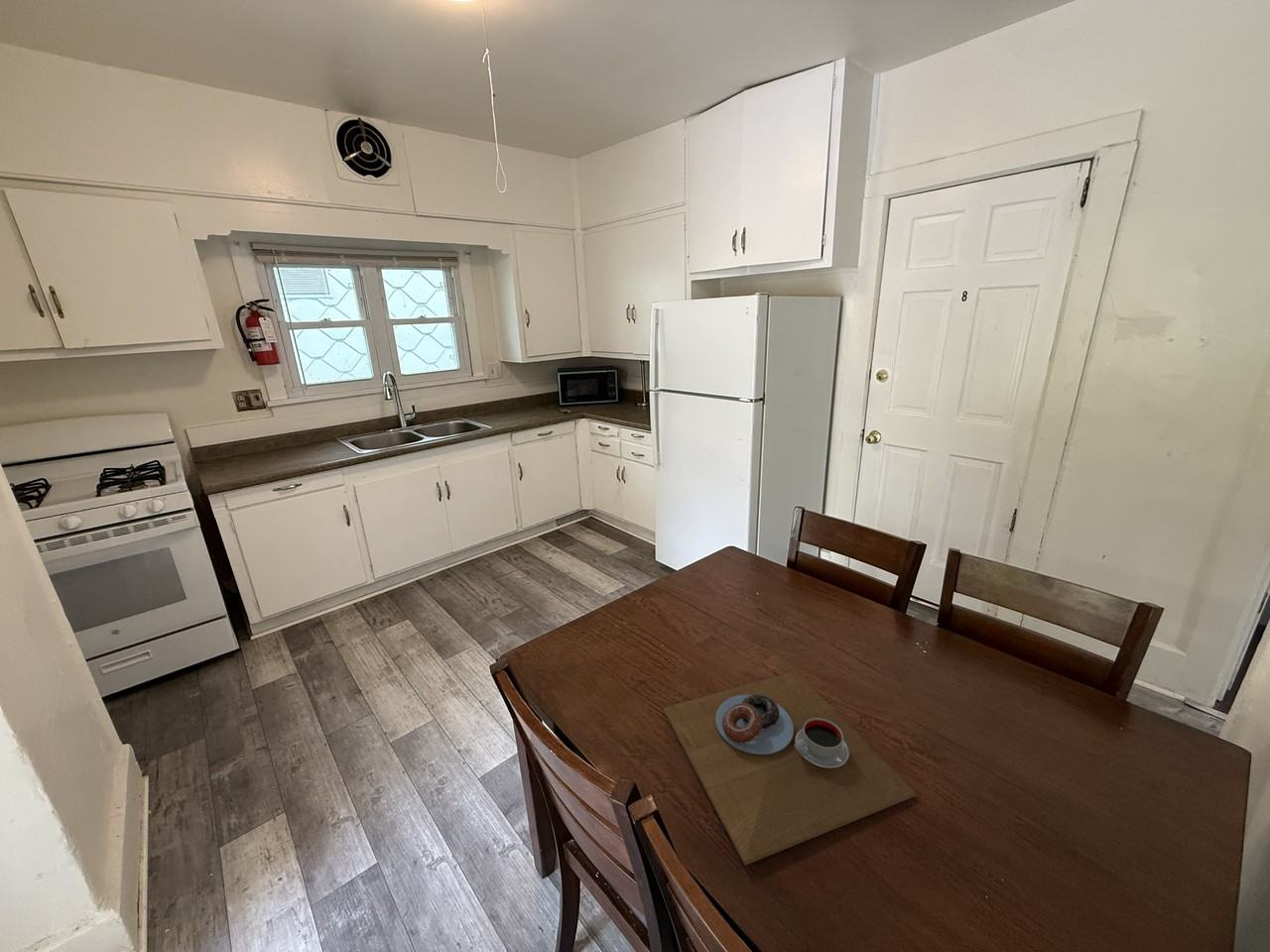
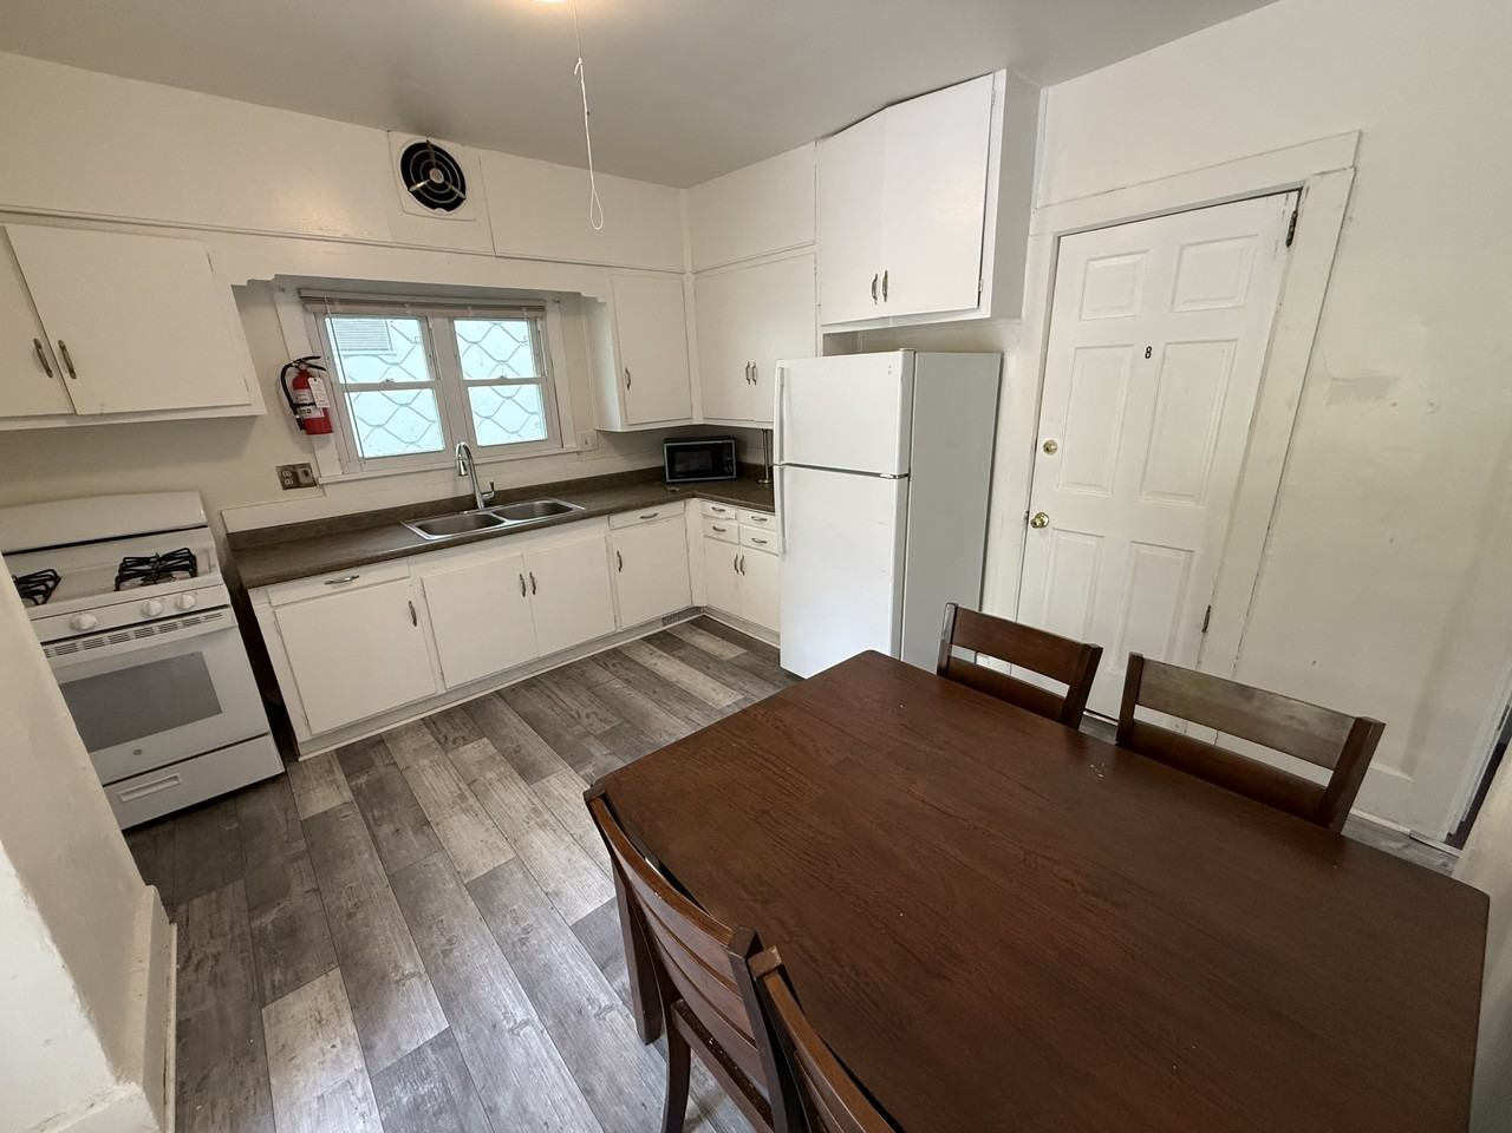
- placemat (776, 735)
